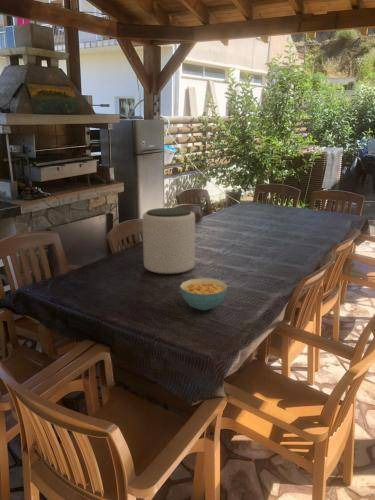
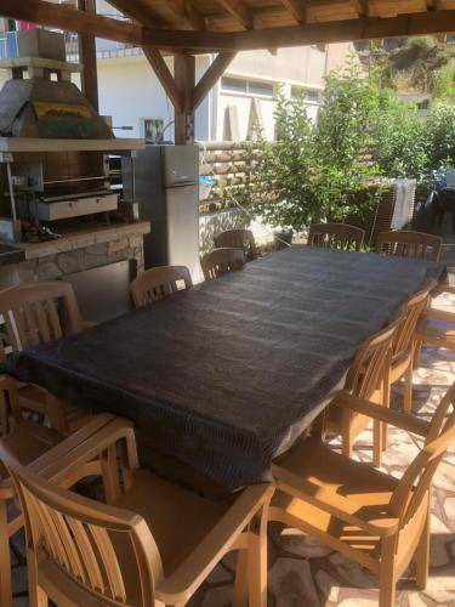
- plant pot (169, 240)
- cereal bowl (203, 296)
